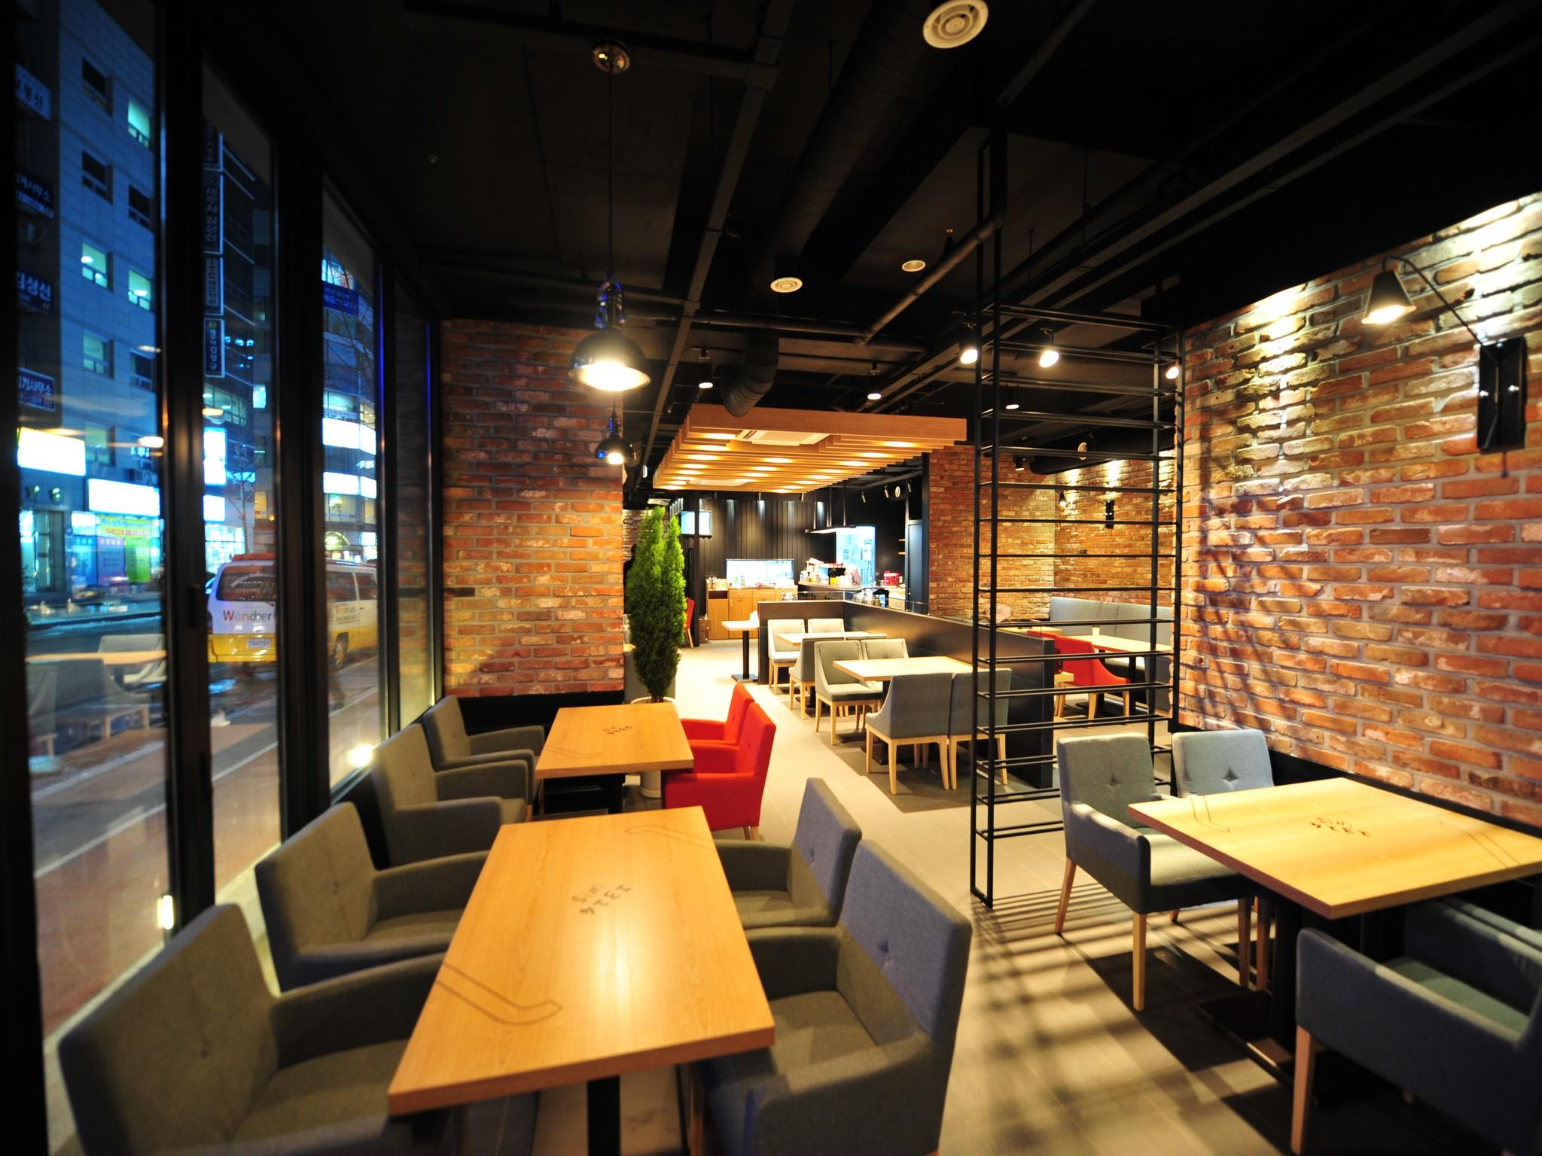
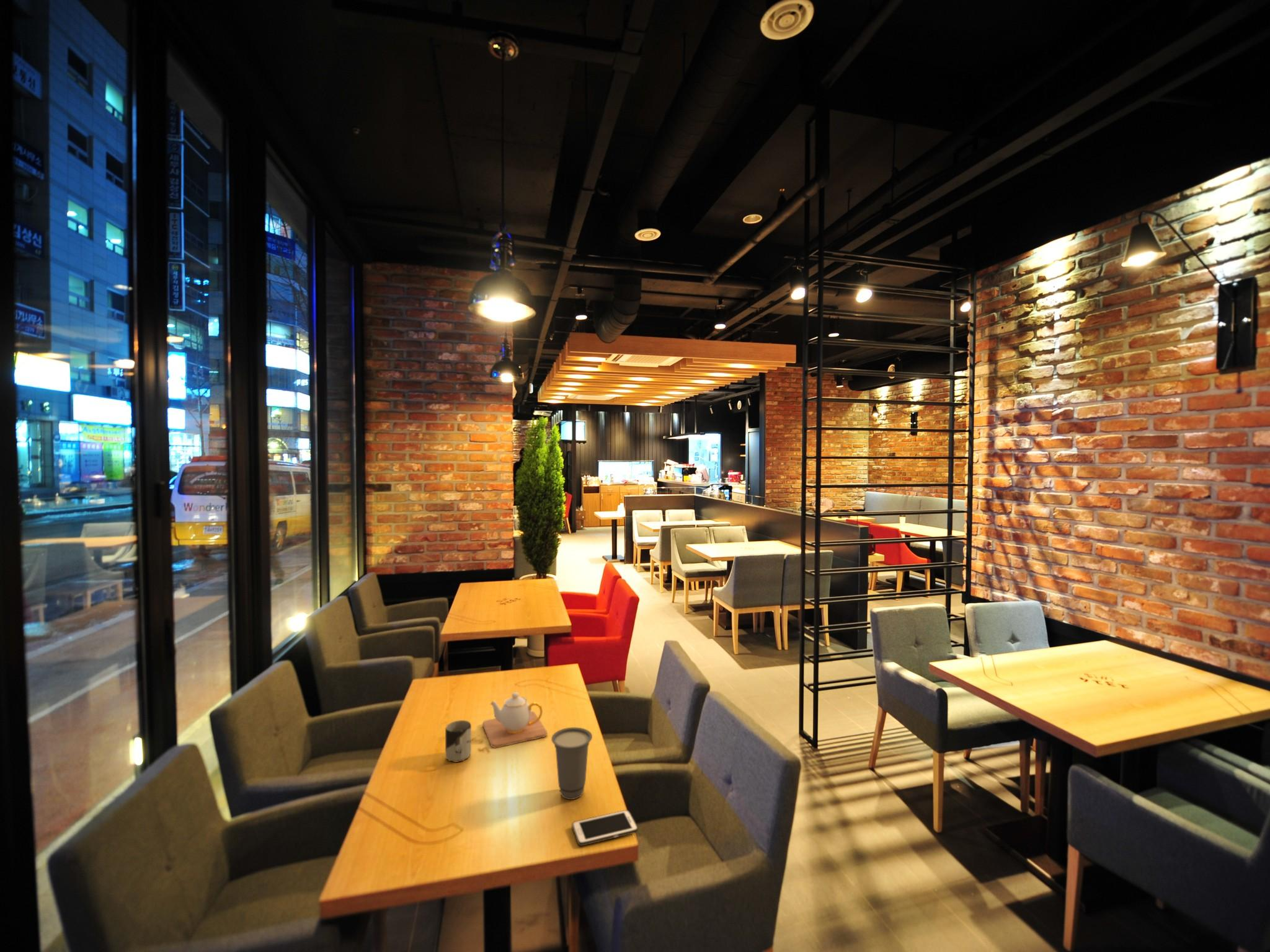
+ teapot (514, 710)
+ cup (458, 743)
+ cell phone (605, 827)
+ cup (572, 765)
